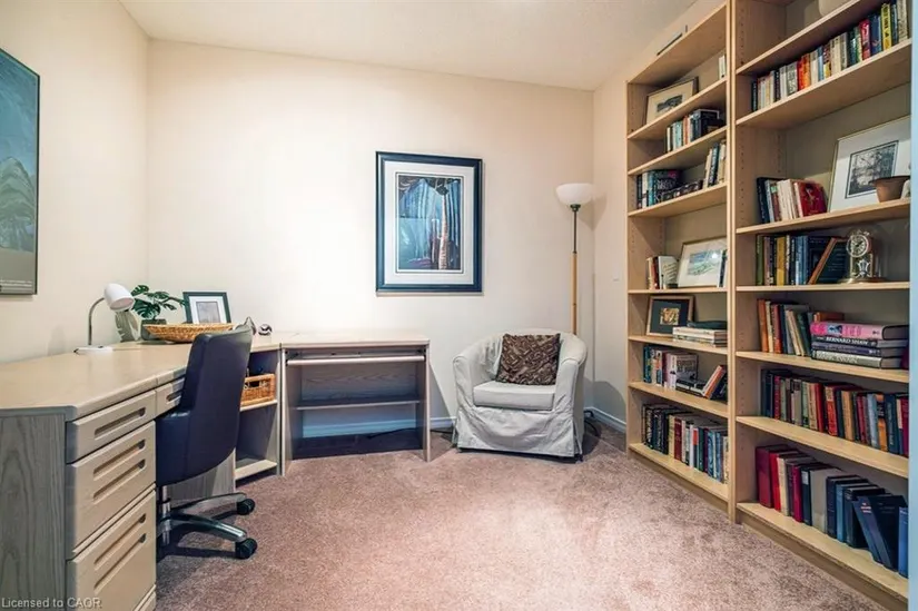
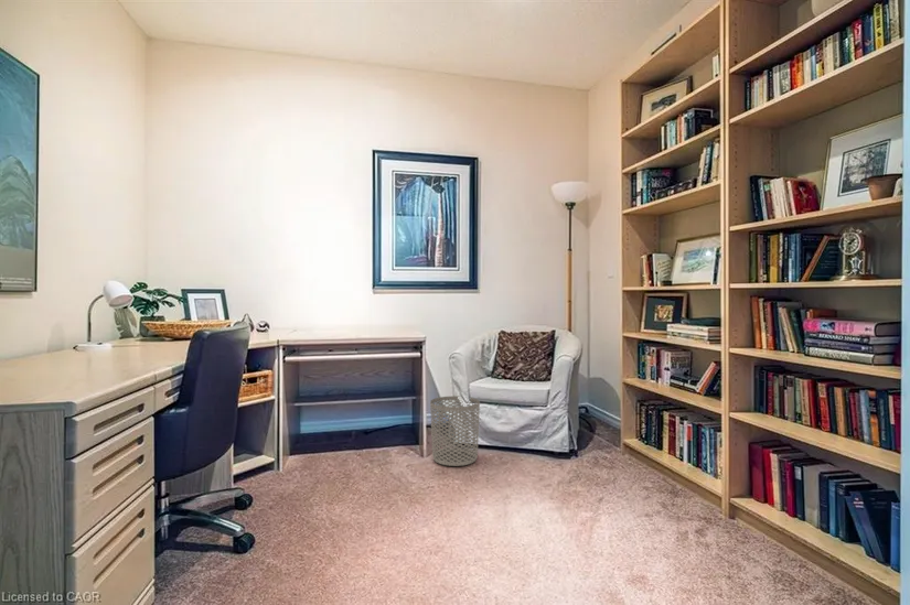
+ waste bin (454, 430)
